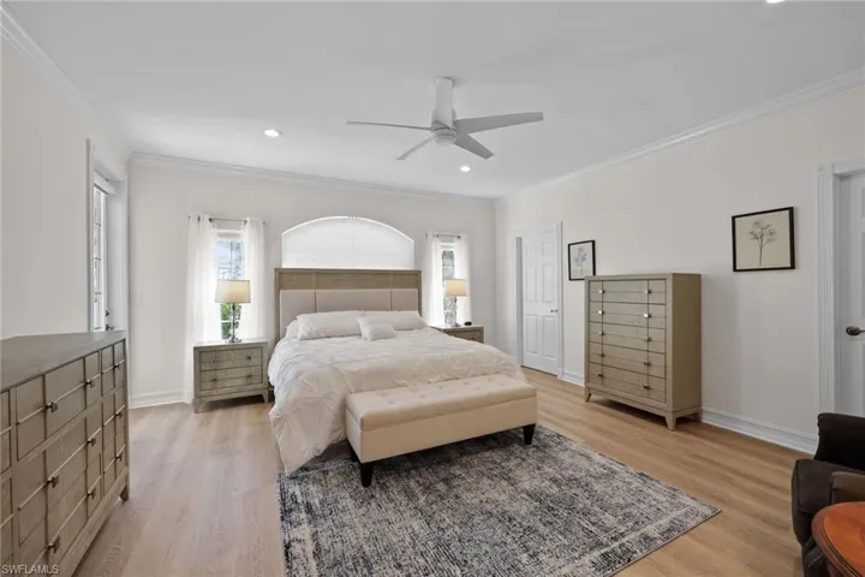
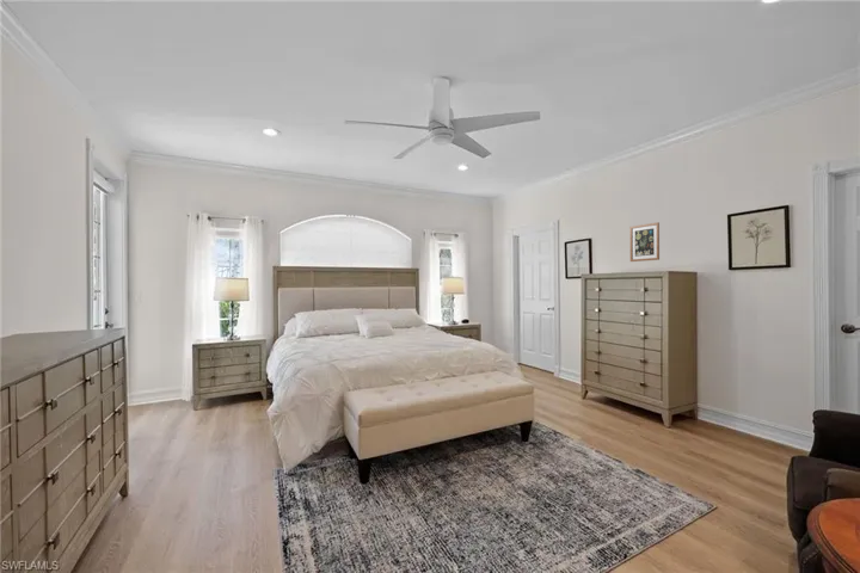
+ wall art (644, 242)
